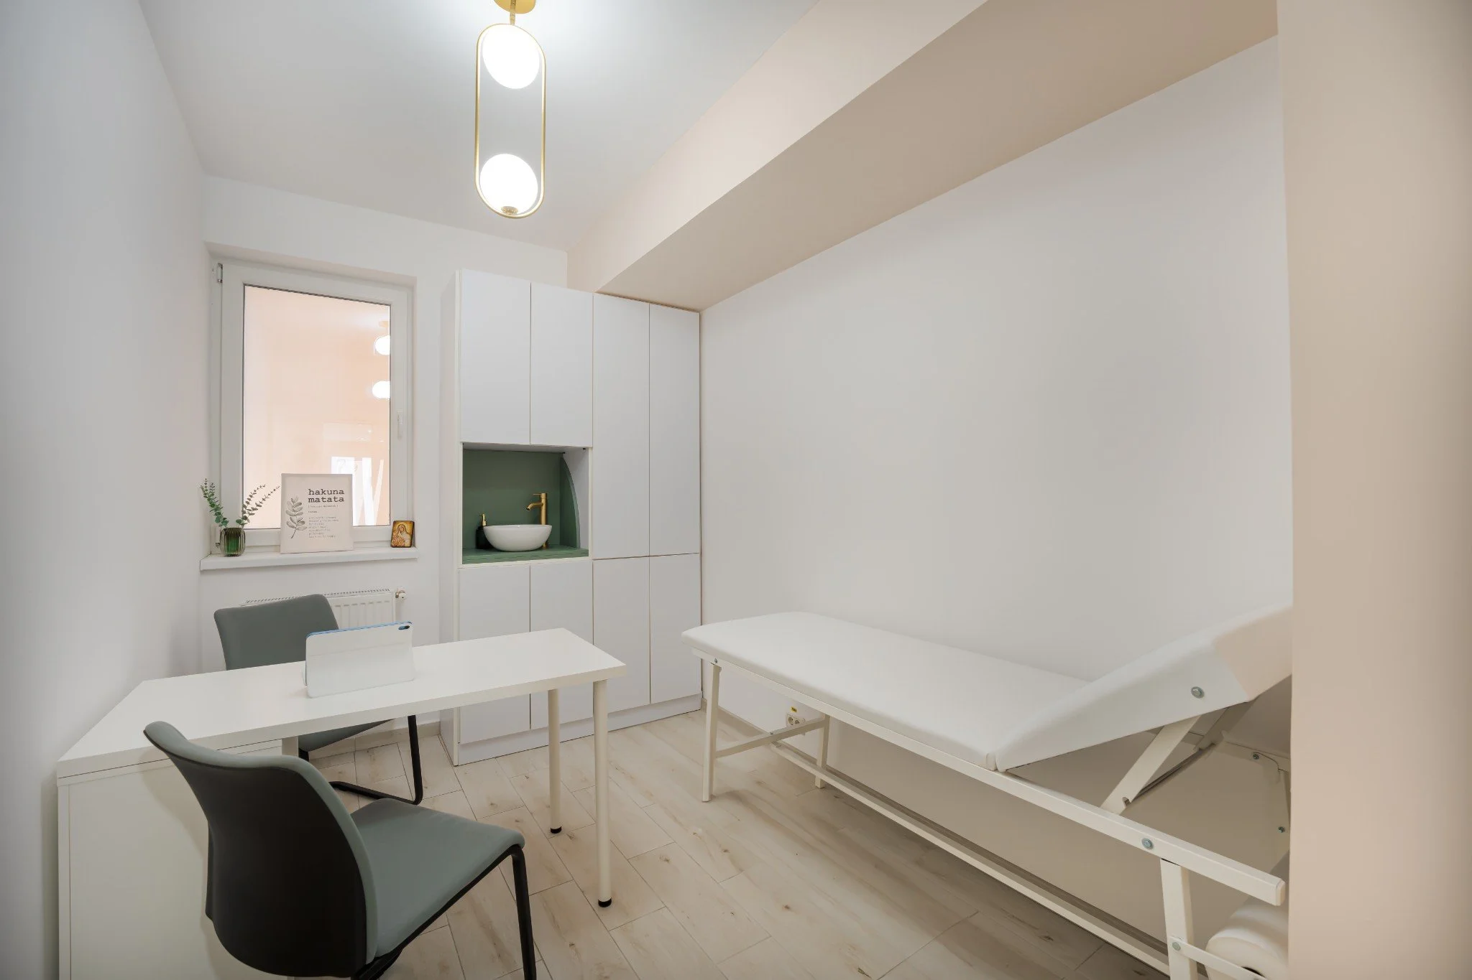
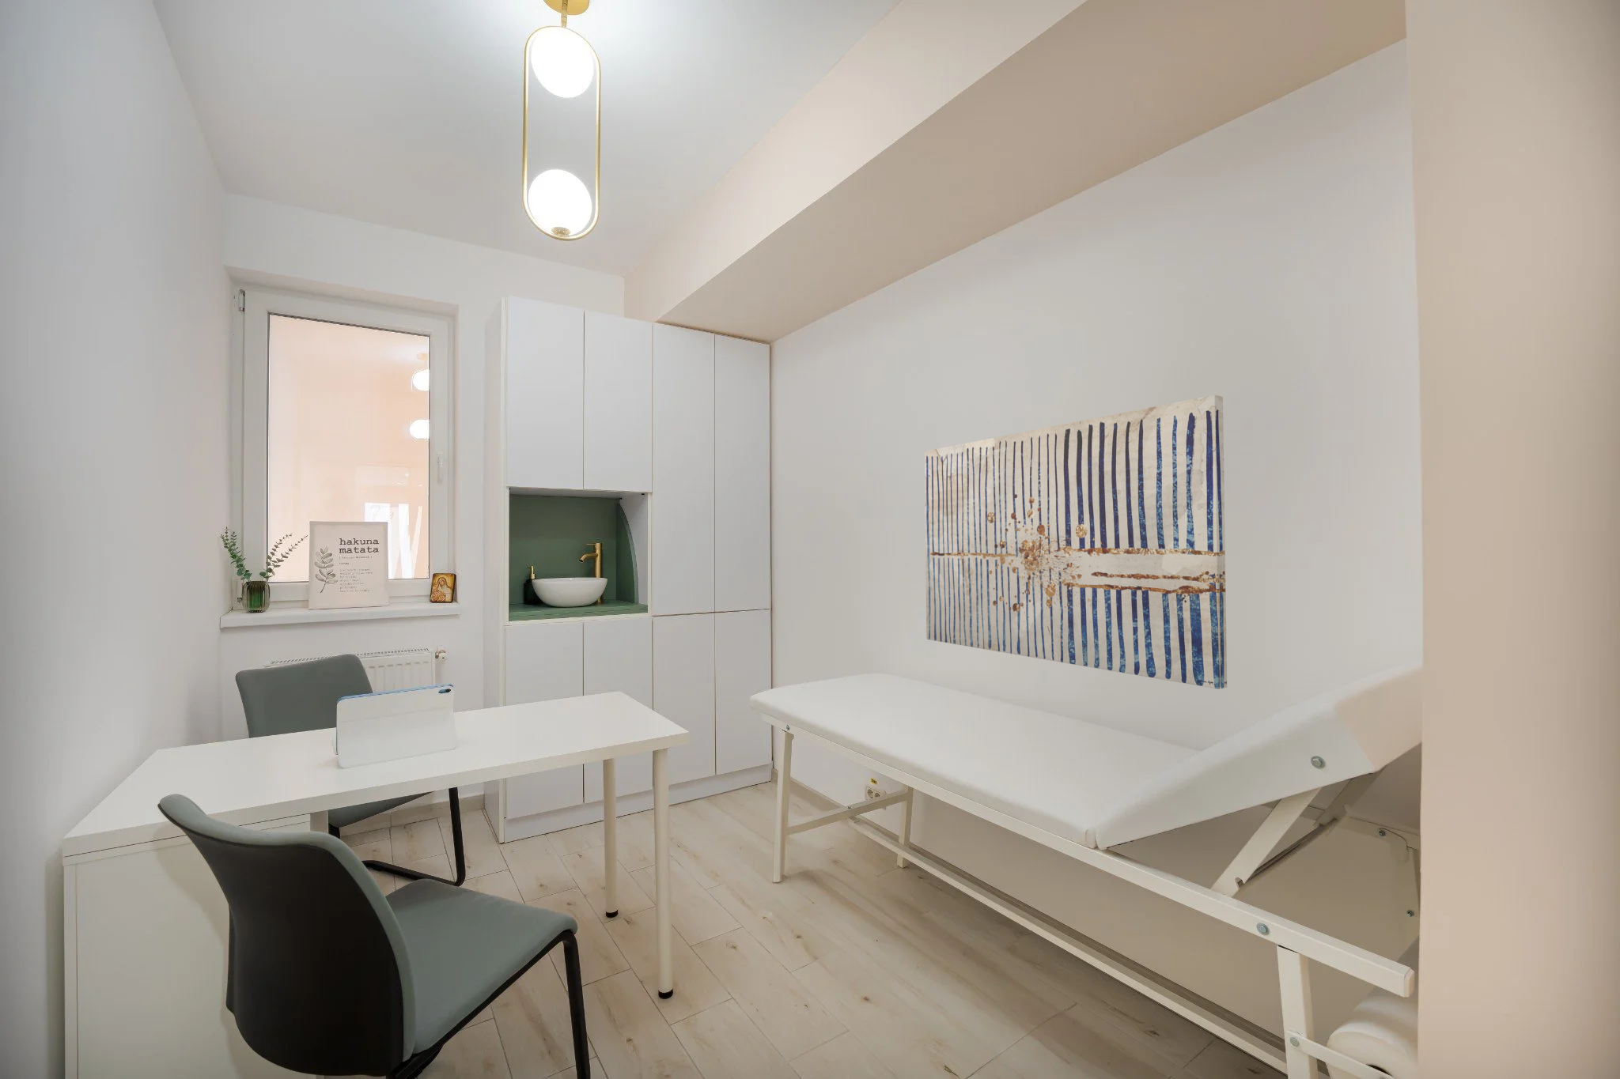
+ wall art (1043, 543)
